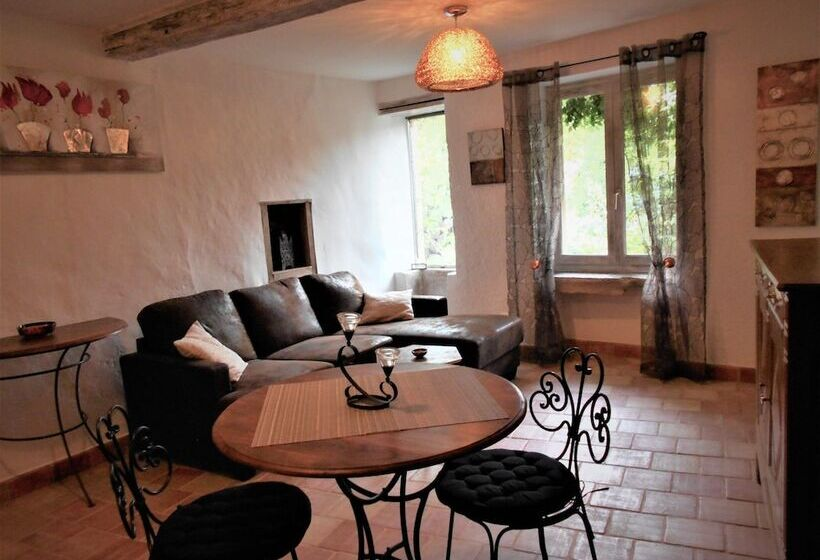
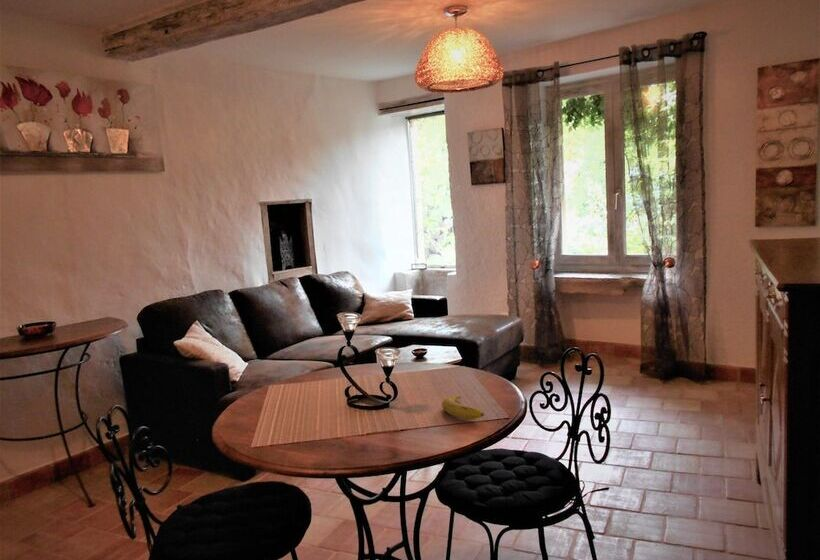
+ fruit (460, 405)
